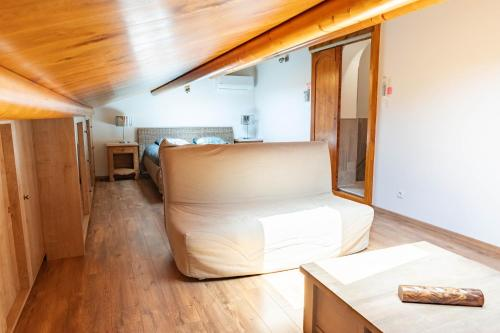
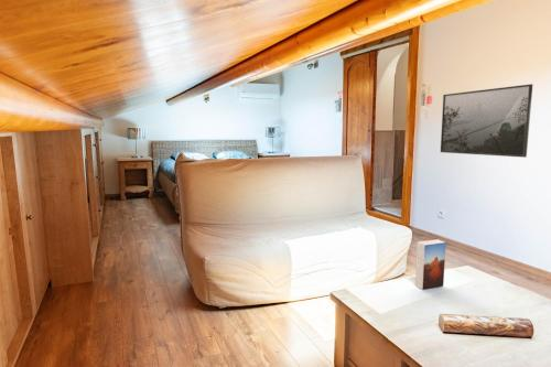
+ book (430, 263)
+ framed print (480, 122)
